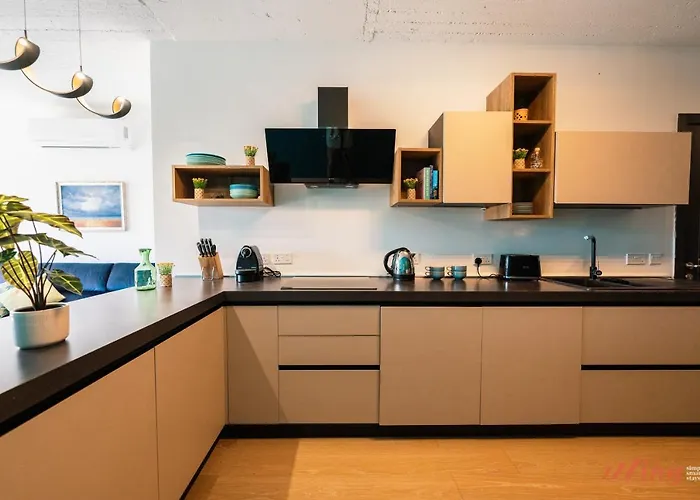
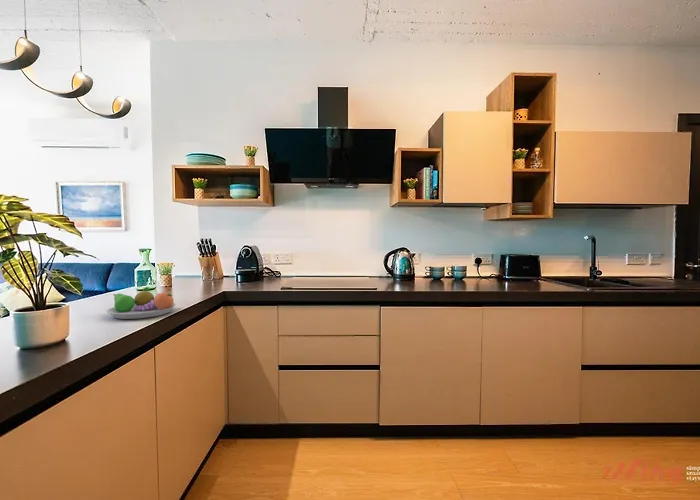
+ fruit bowl (141, 301)
